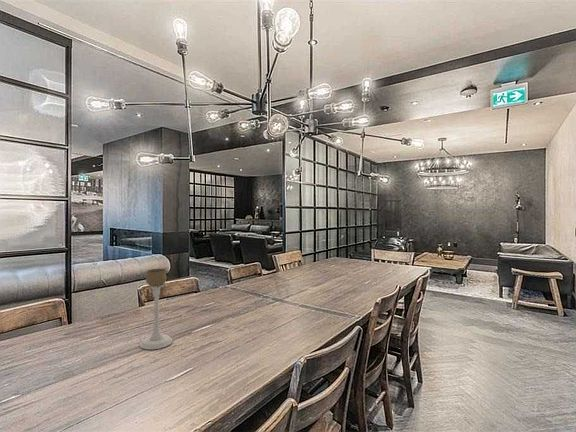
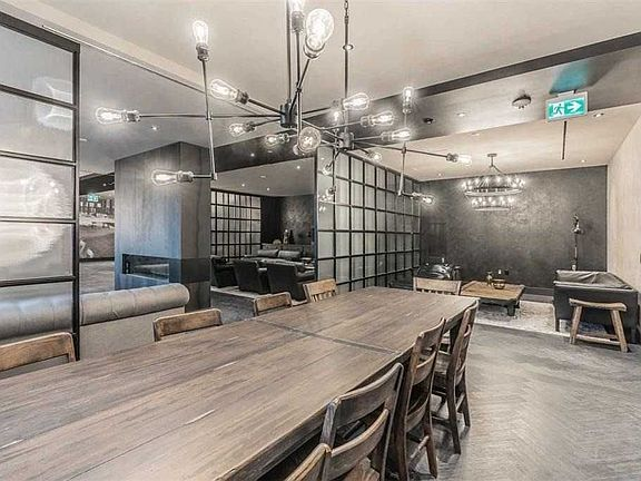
- candle holder (156, 306)
